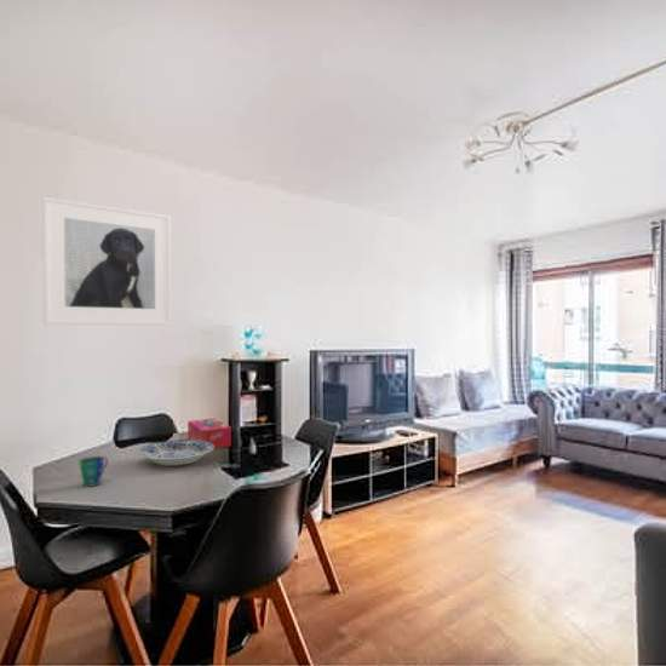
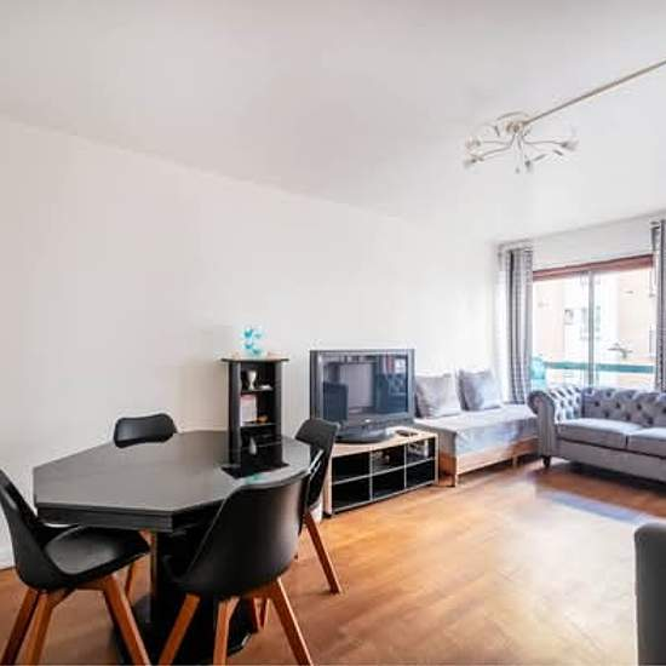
- tissue box (208, 432)
- plate (177, 454)
- cup (94, 470)
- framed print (111, 265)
